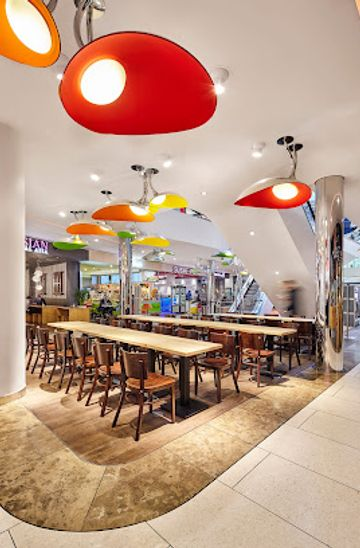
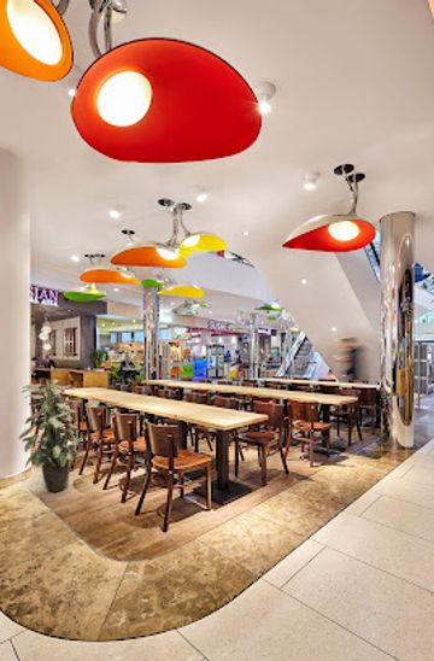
+ indoor plant (51, 433)
